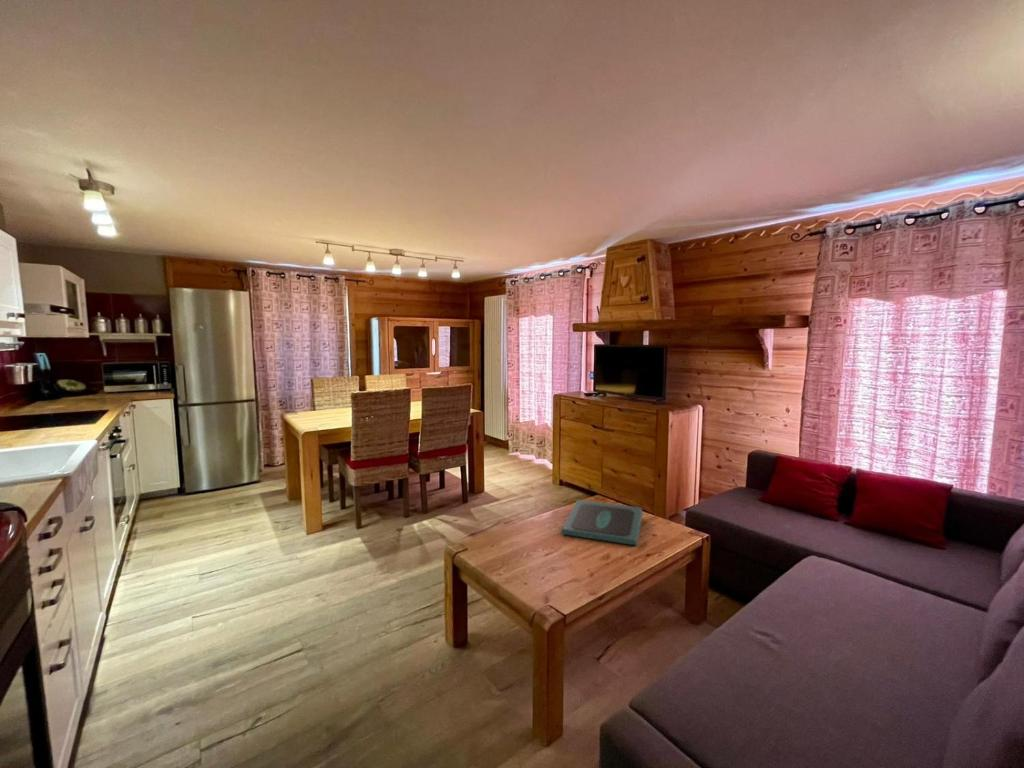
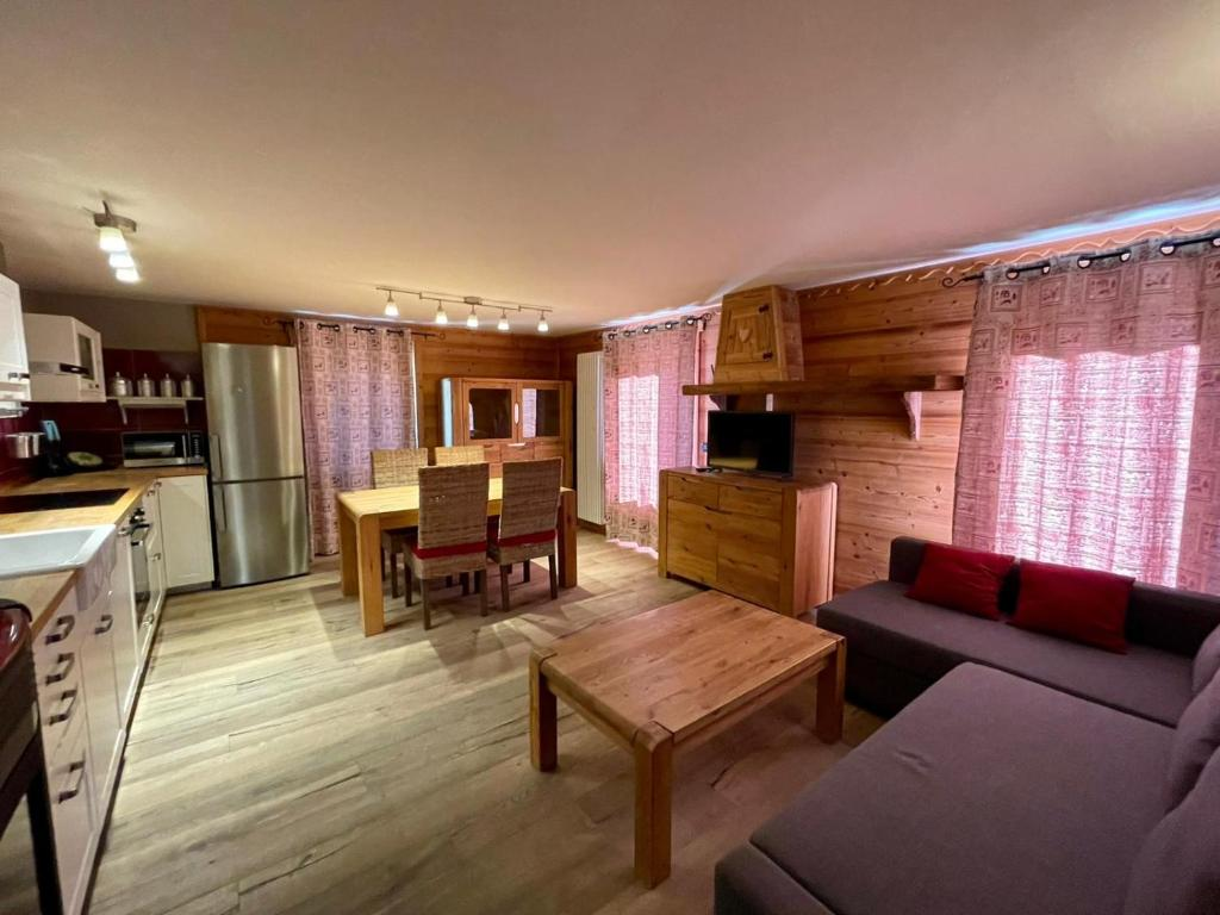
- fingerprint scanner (603, 520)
